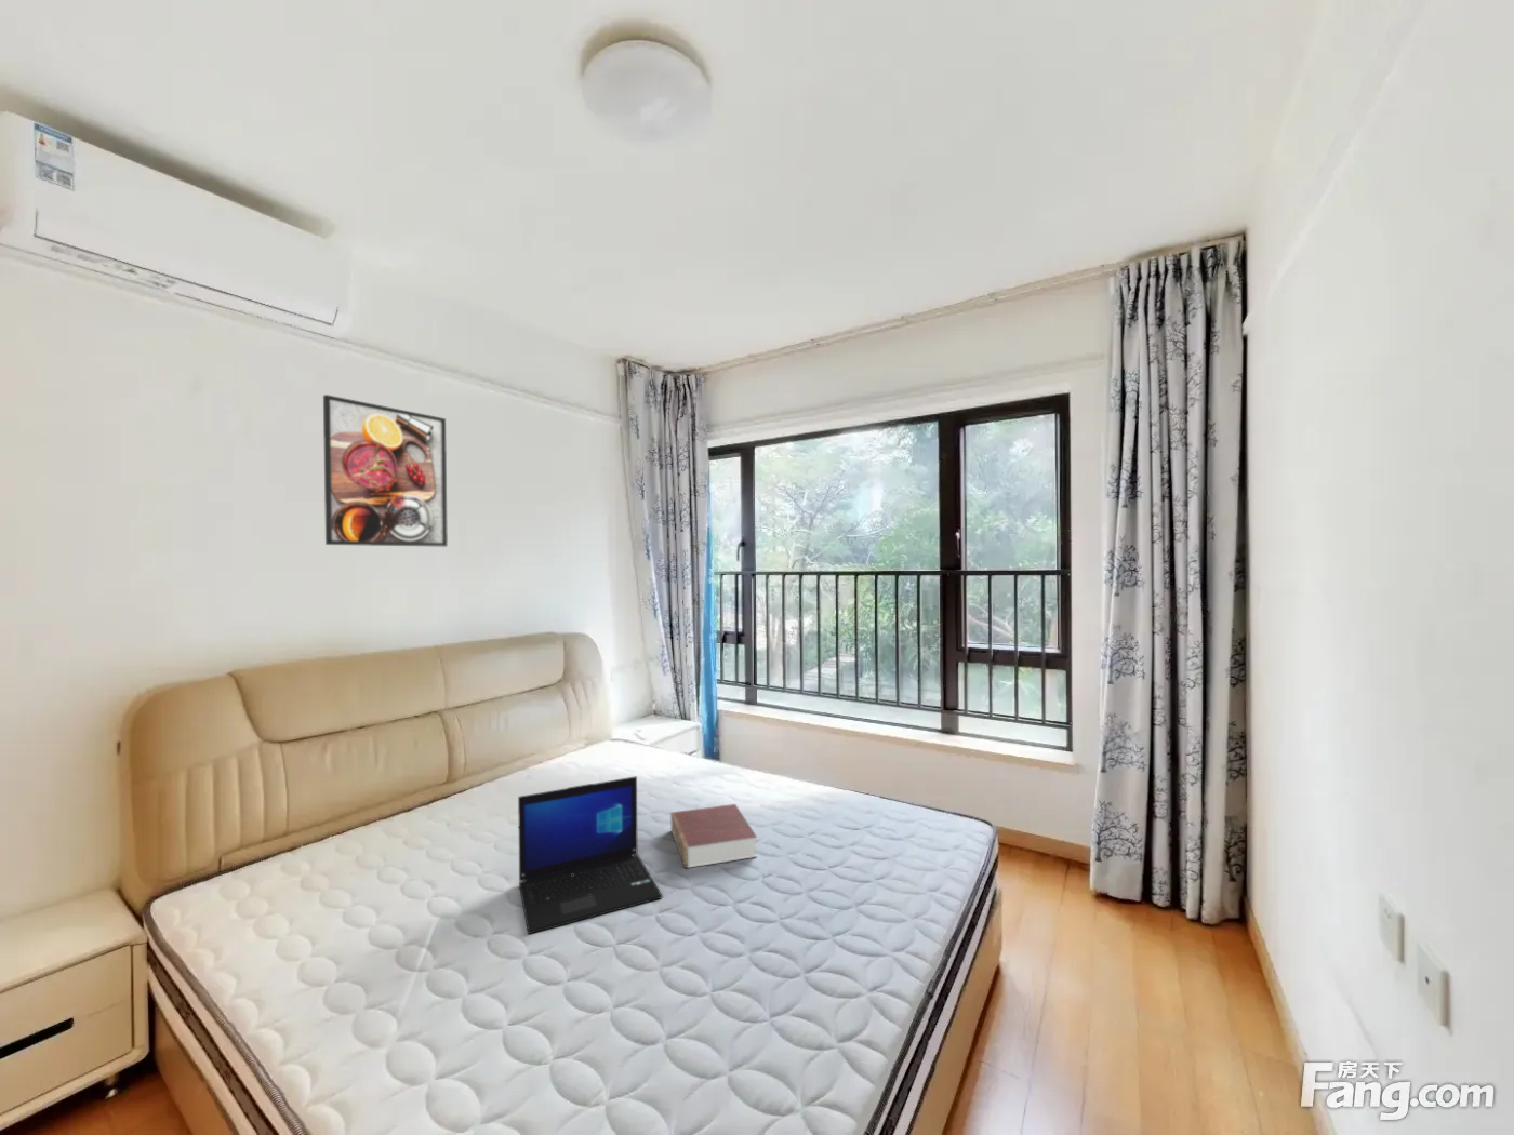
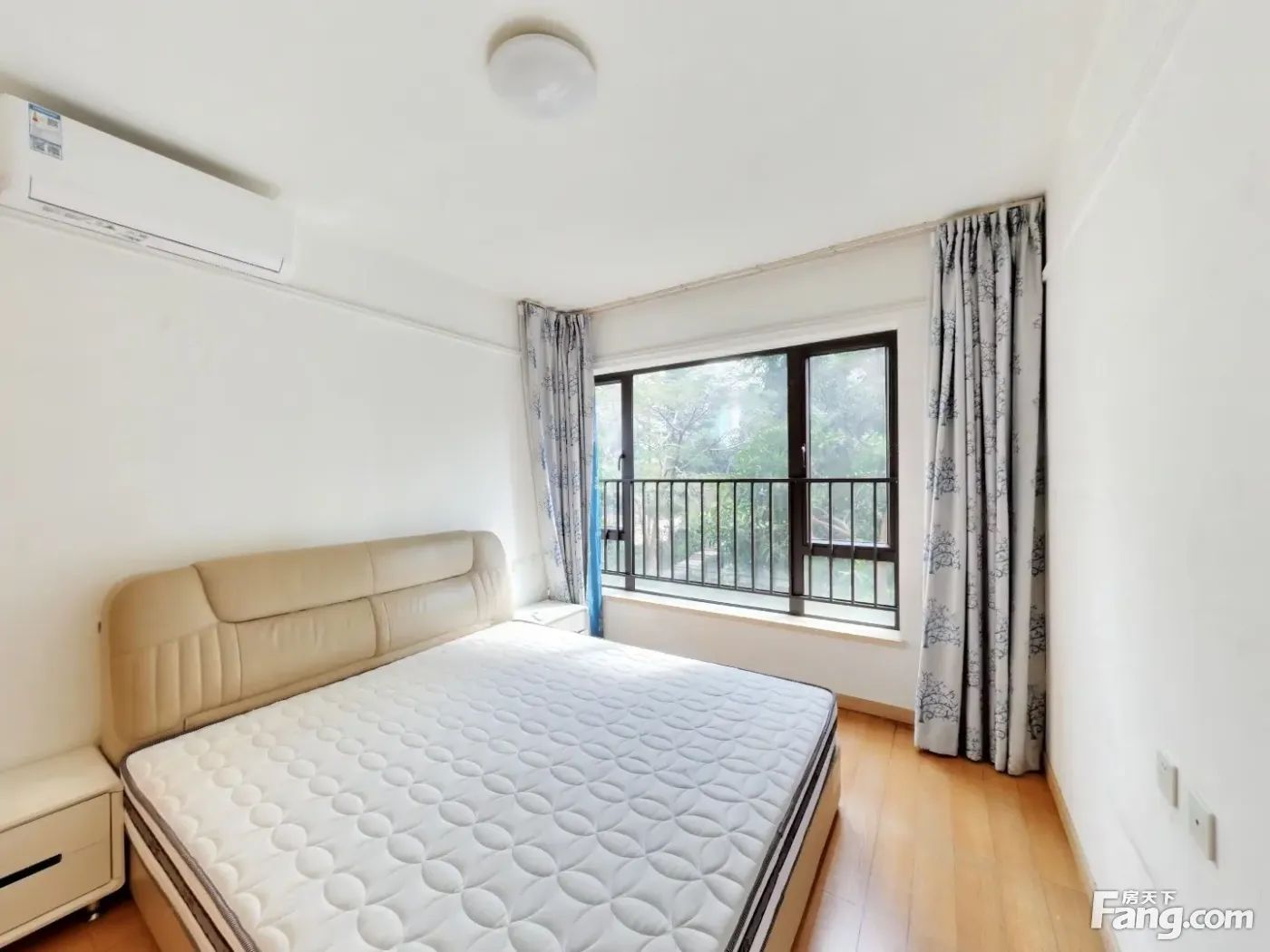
- laptop (588, 846)
- book (712, 833)
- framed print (390, 477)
